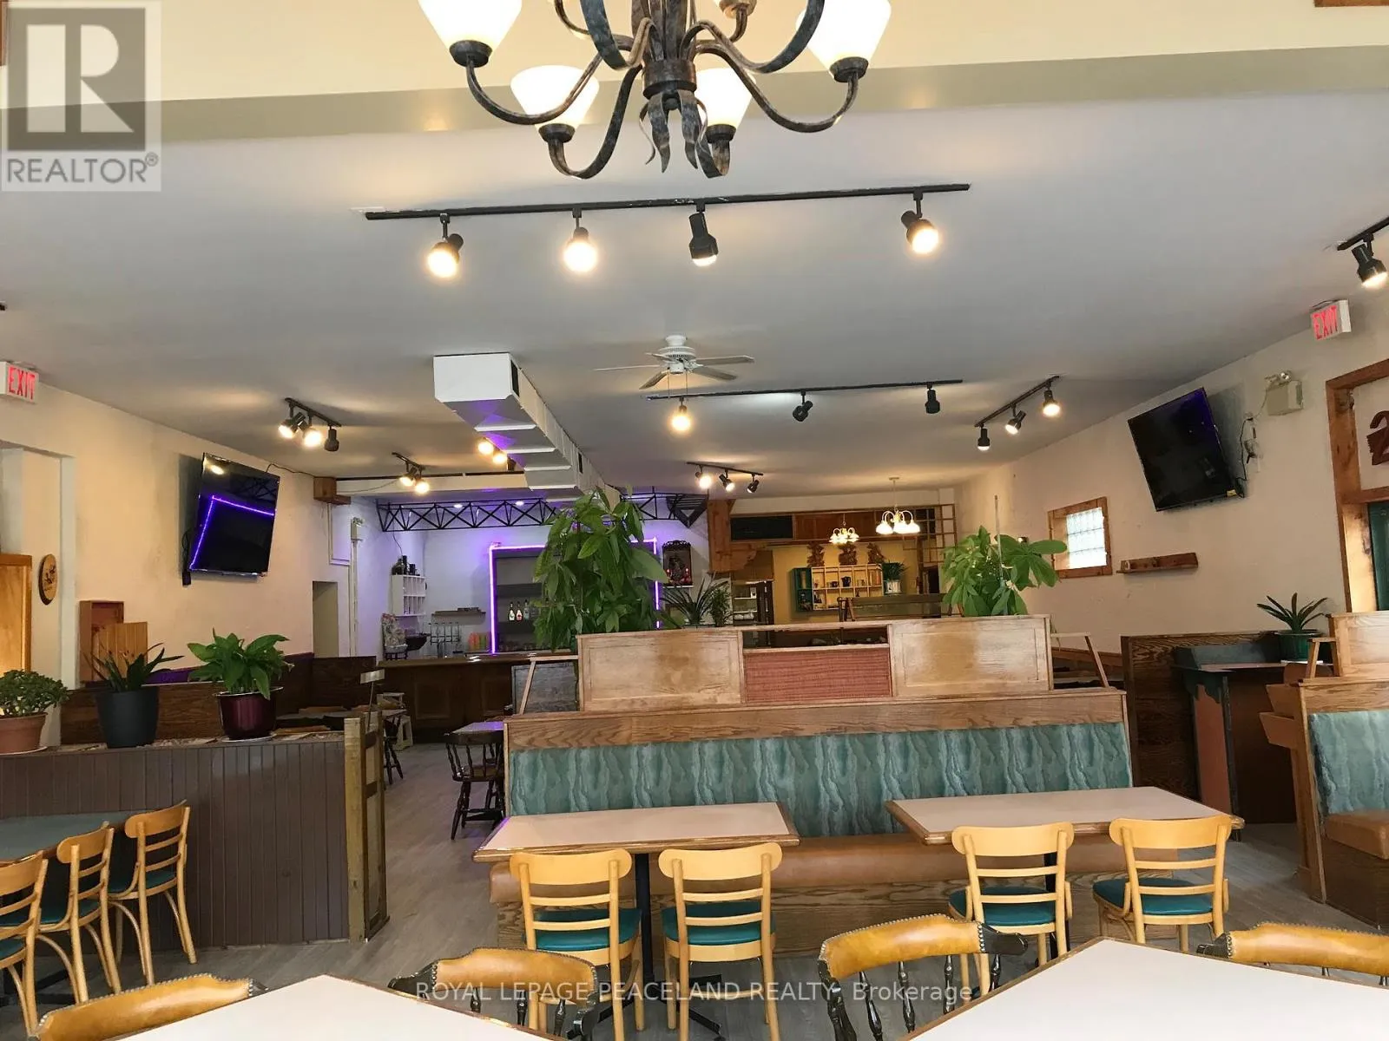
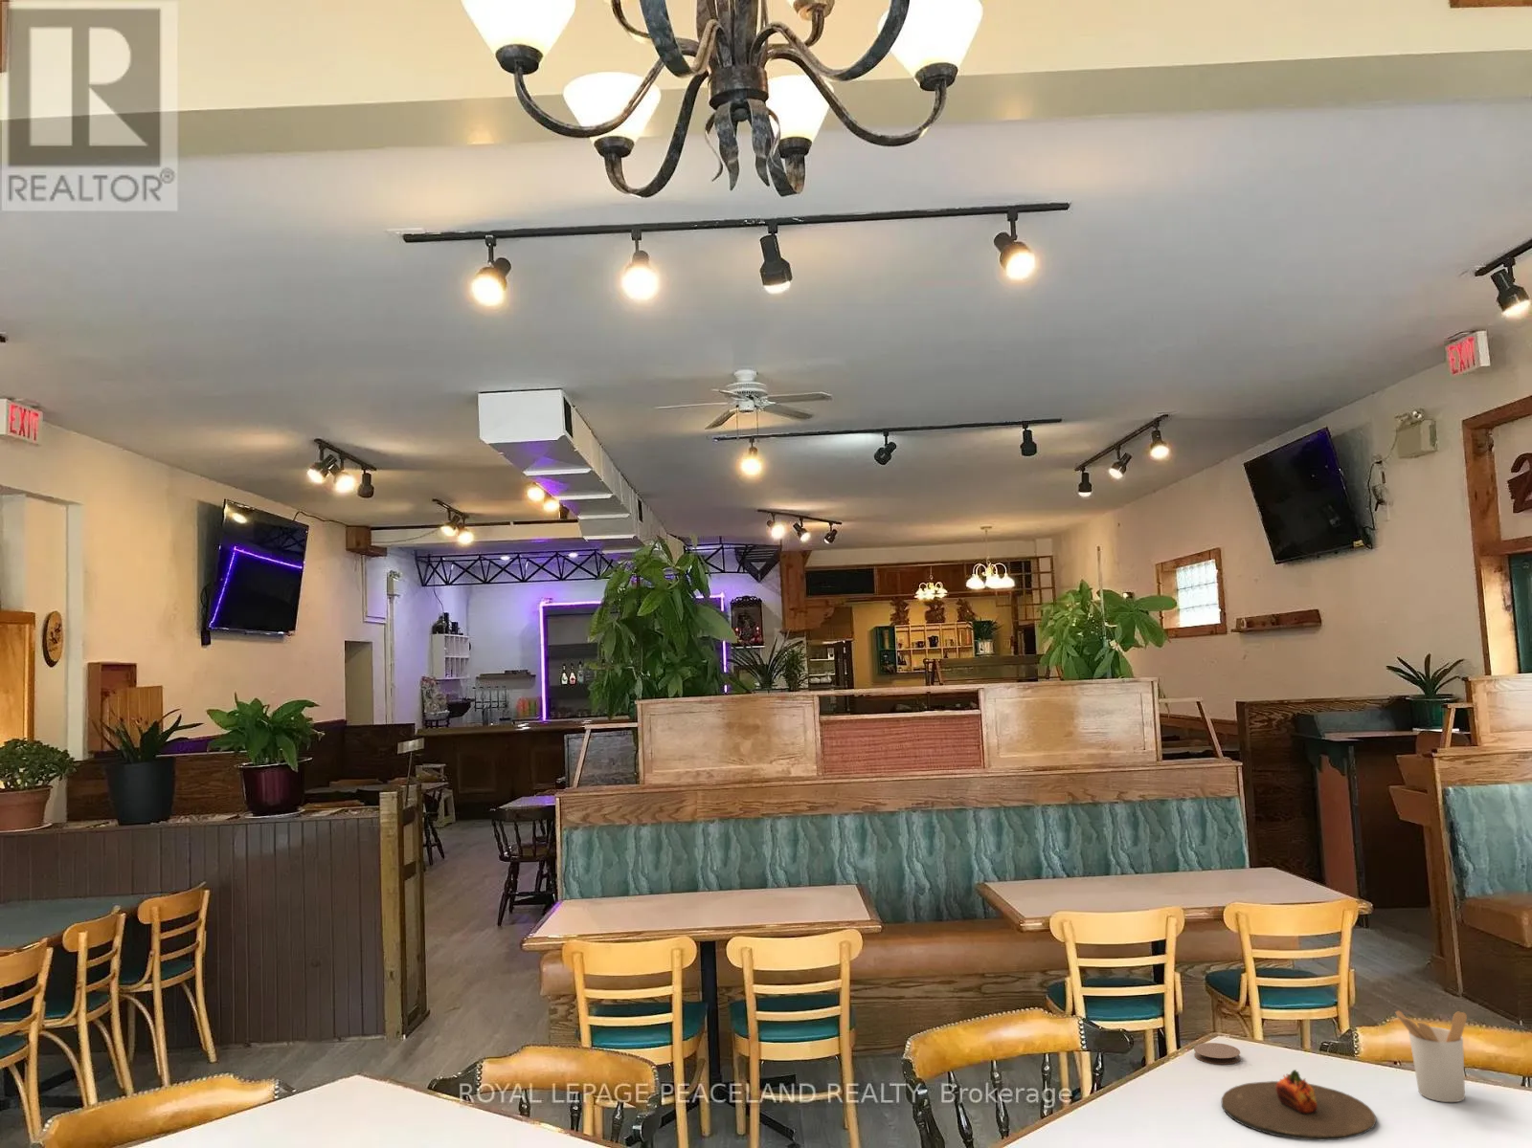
+ plate (1294, 1090)
+ utensil holder (1431, 1053)
+ coaster (1217, 1053)
